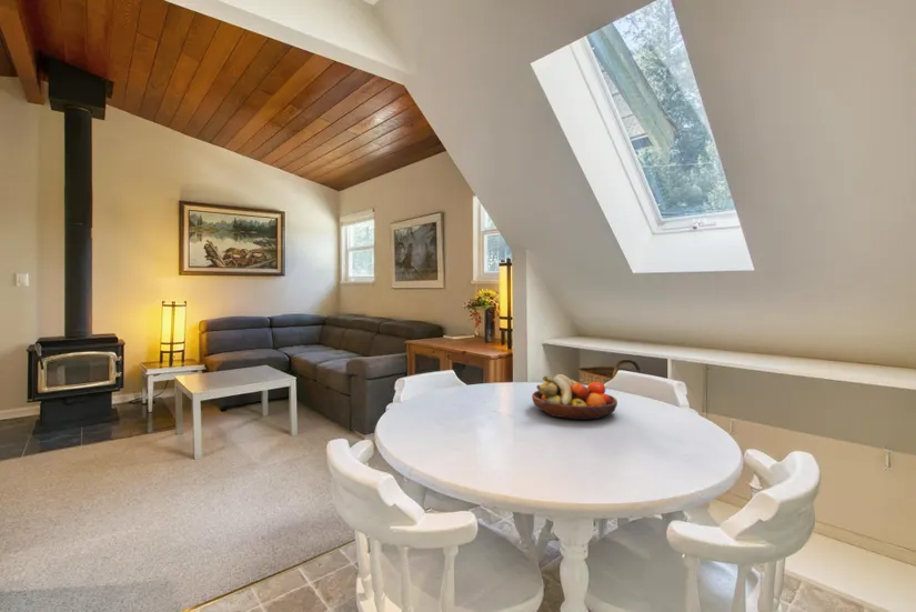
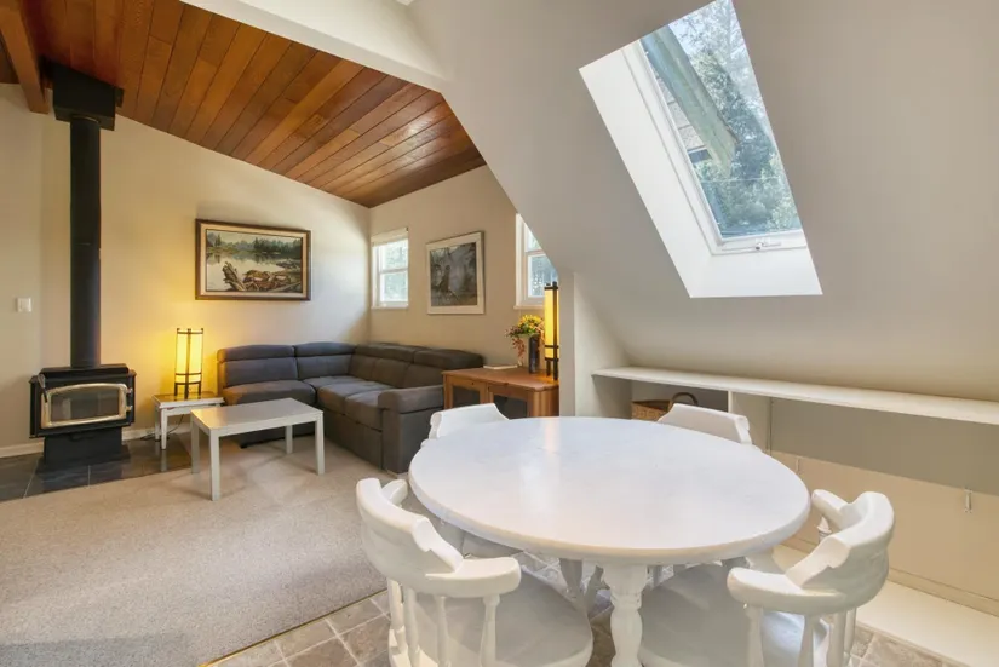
- fruit bowl (573, 393)
